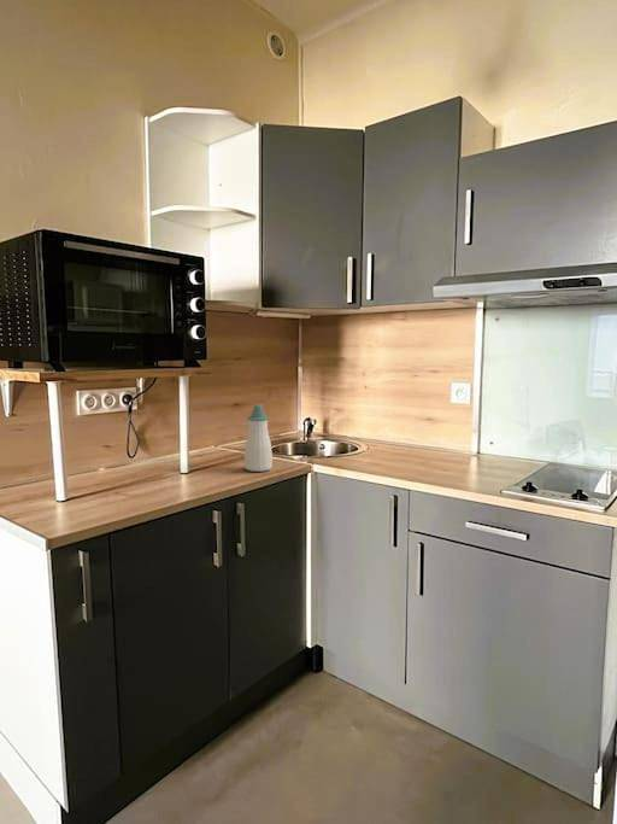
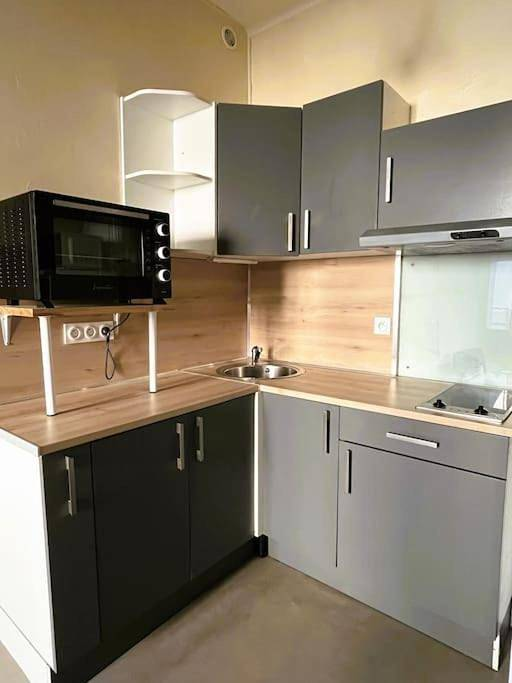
- soap bottle (258, 437)
